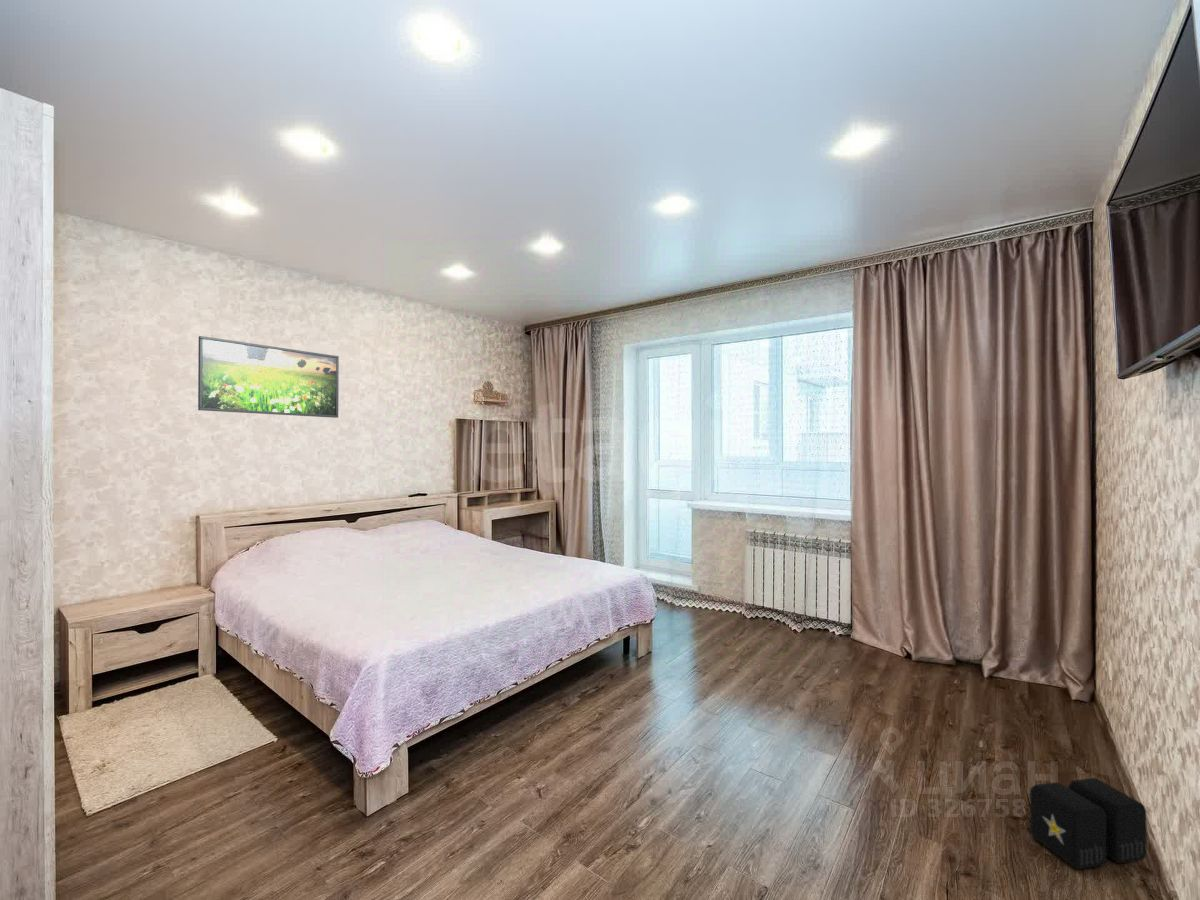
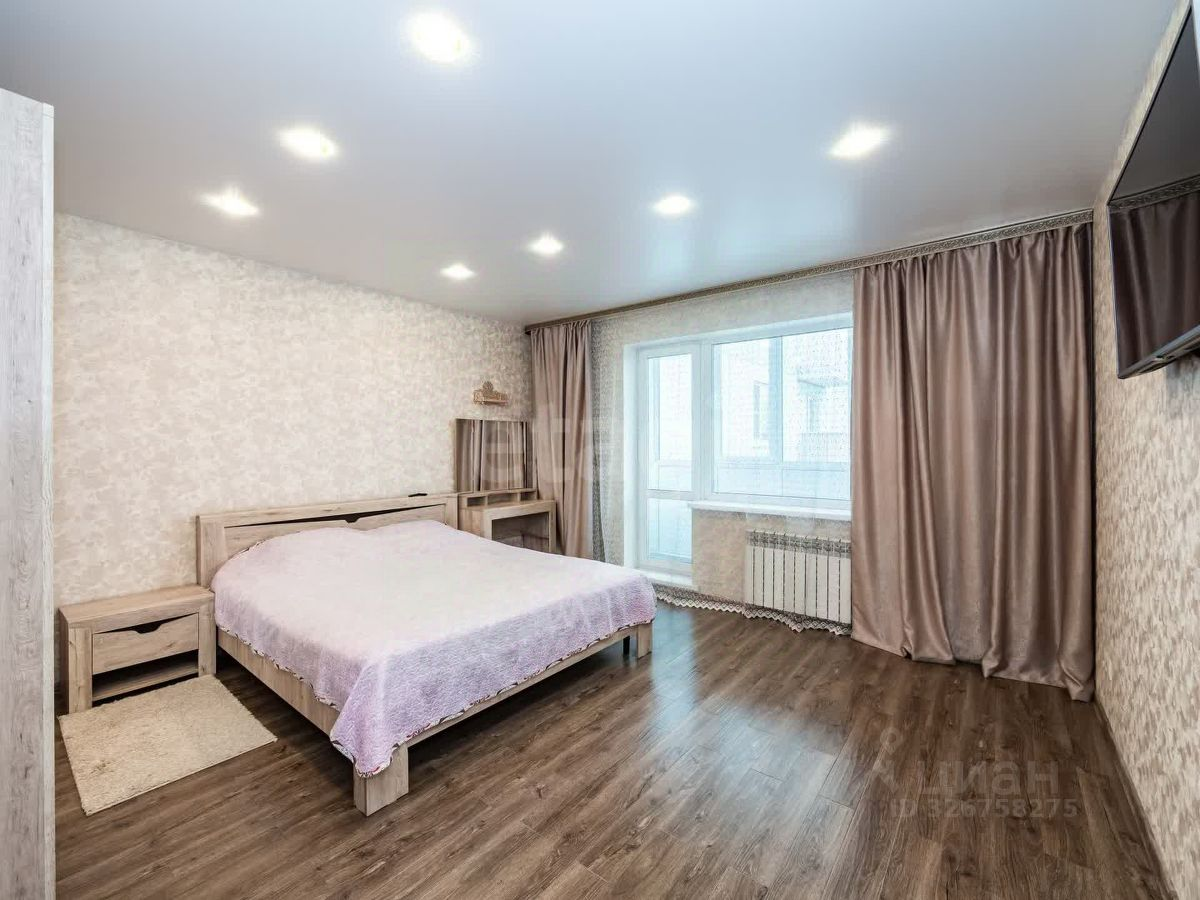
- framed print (274, 380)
- speaker (1086, 820)
